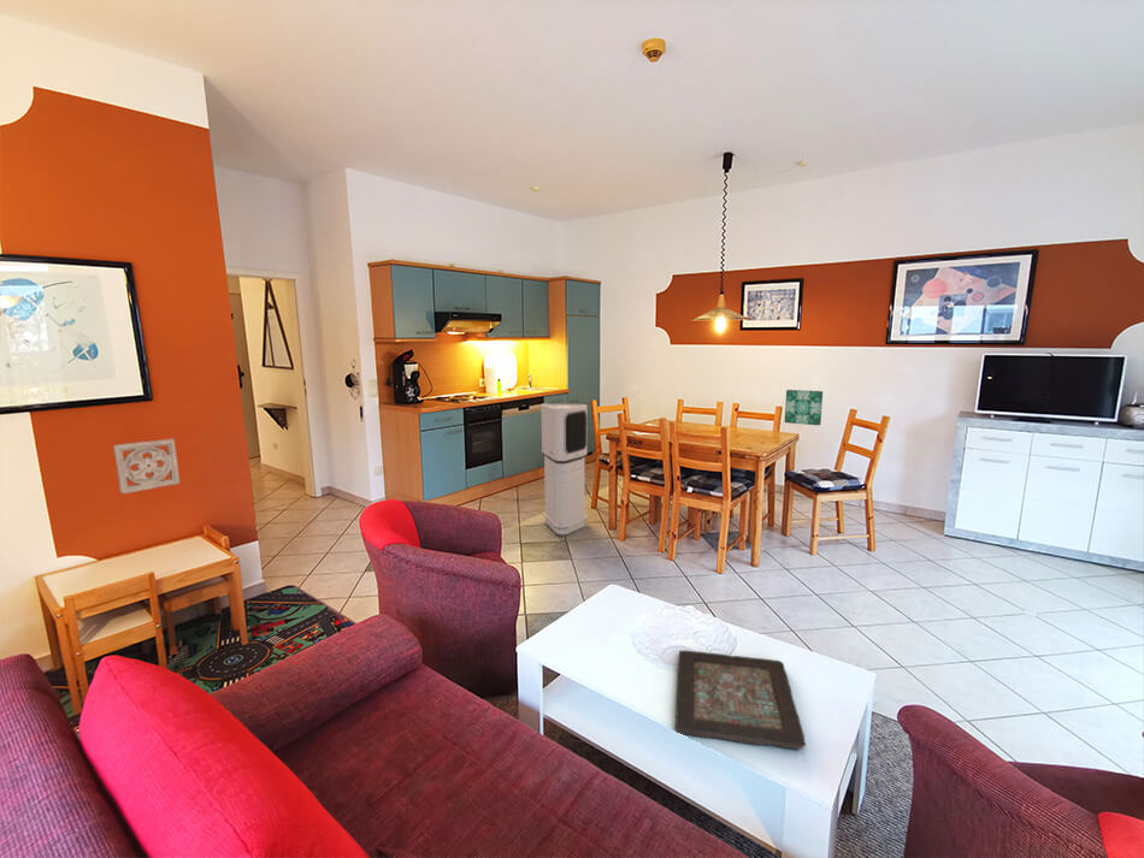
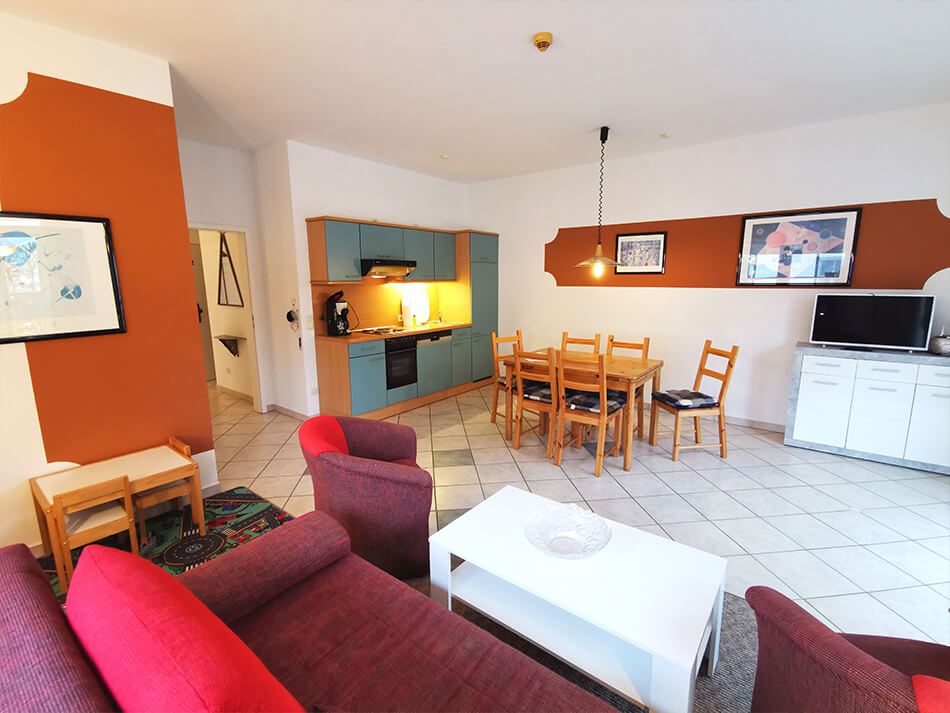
- wall ornament (147, 464)
- wall art (803, 407)
- decorative tray (733, 694)
- air purifier (559, 467)
